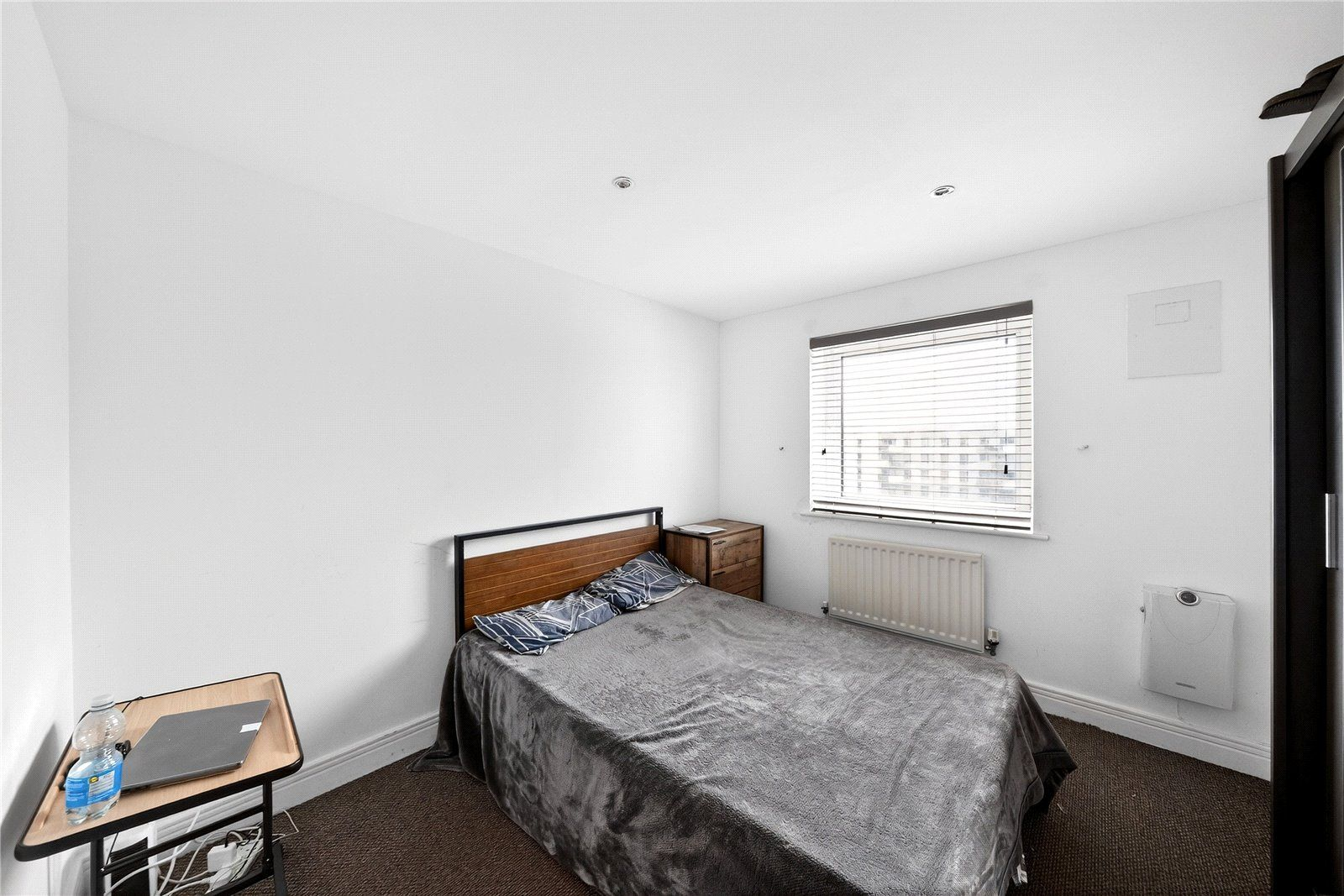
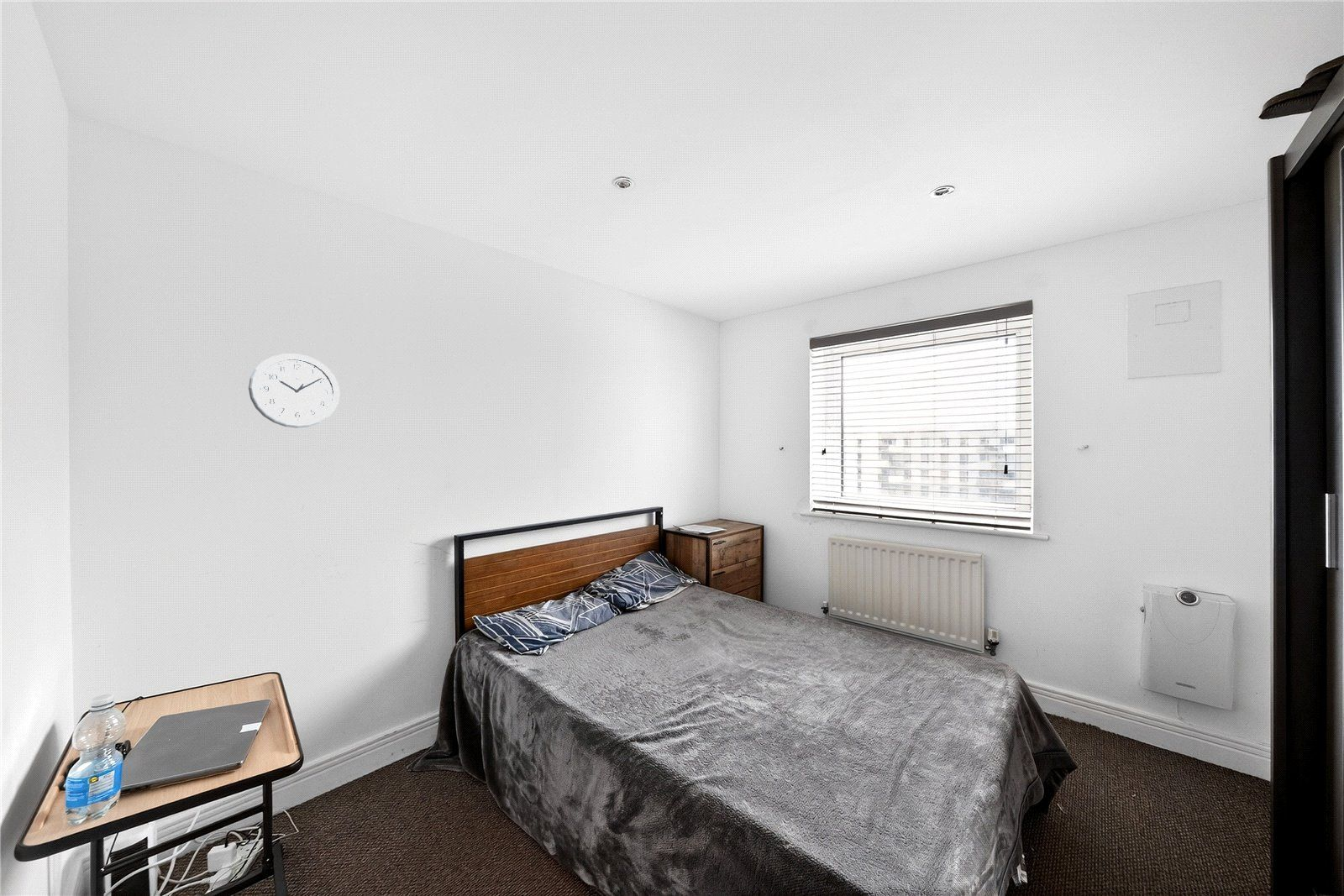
+ wall clock (297, 390)
